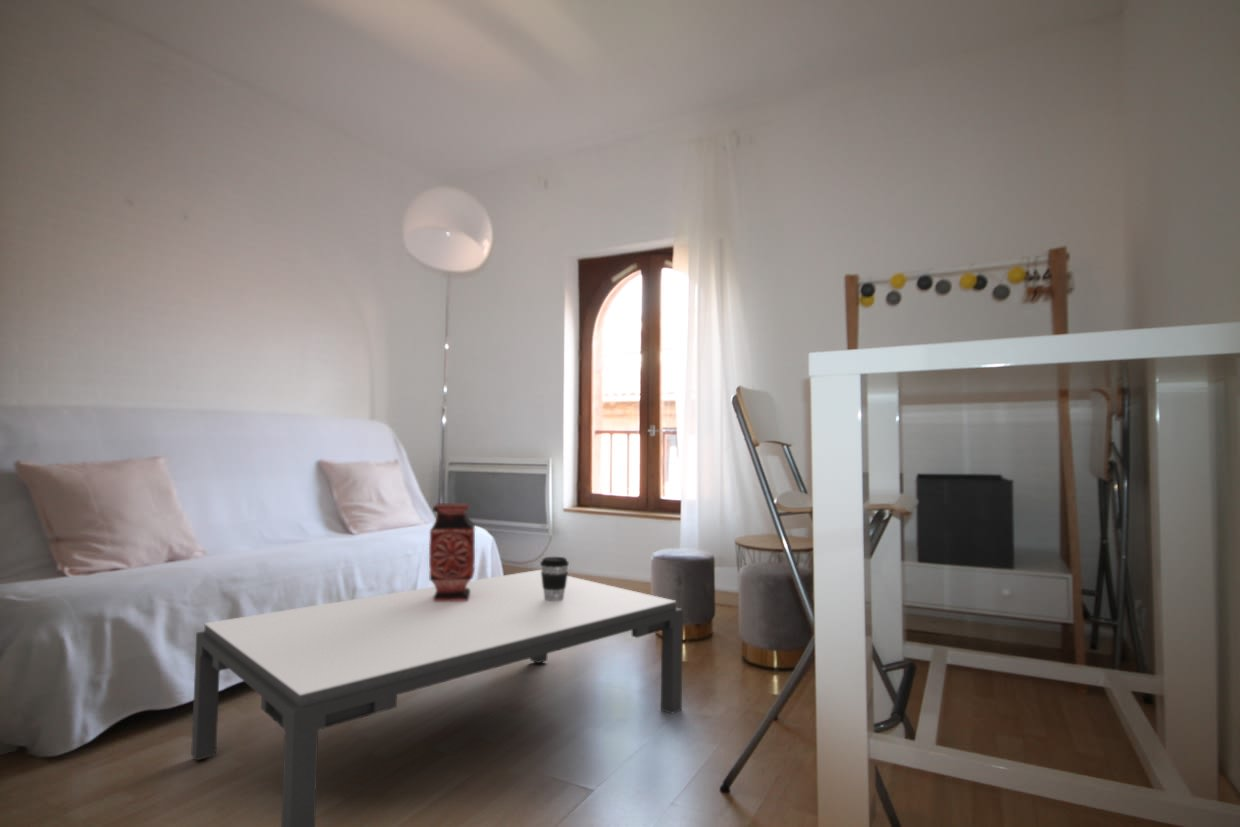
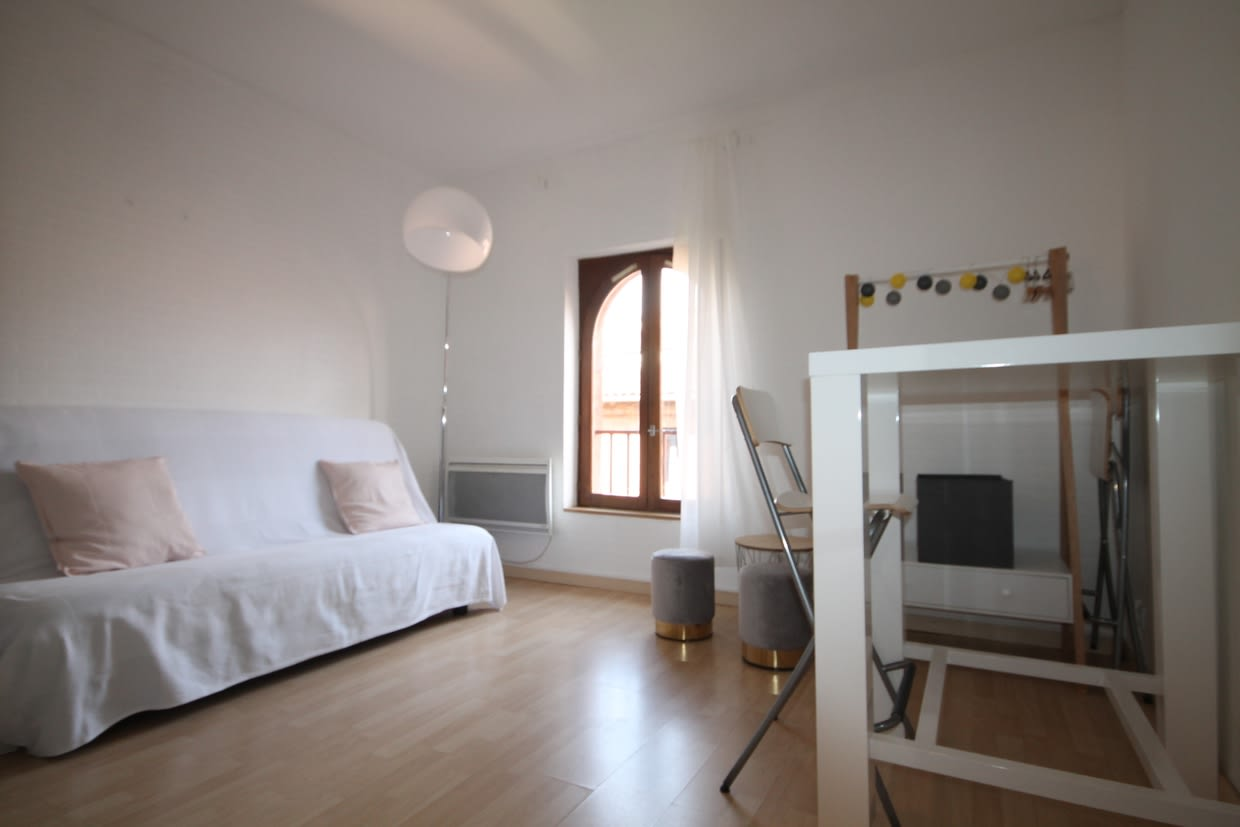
- coffee table (458, 670)
- vase (453, 550)
- coffee cup (554, 578)
